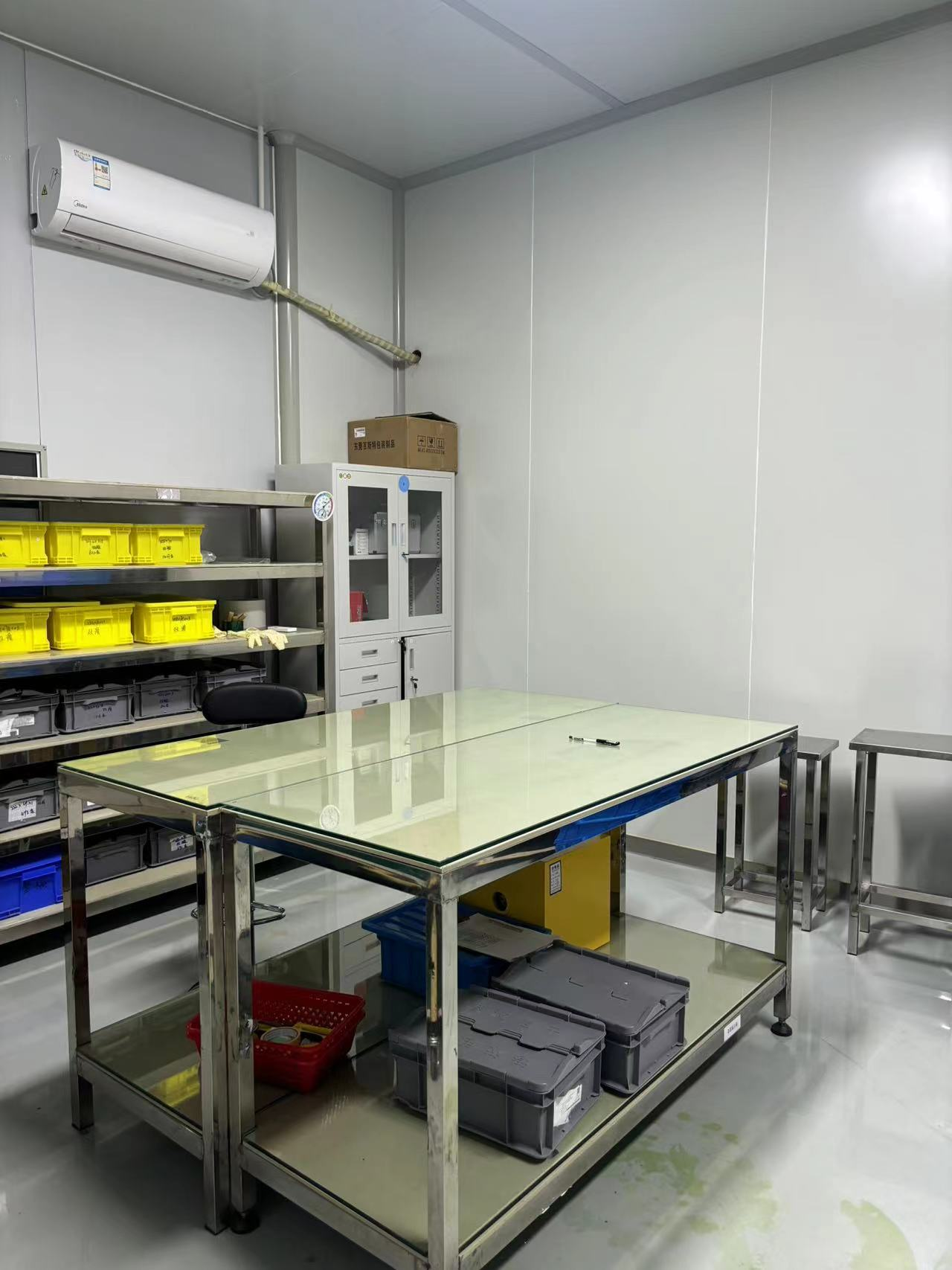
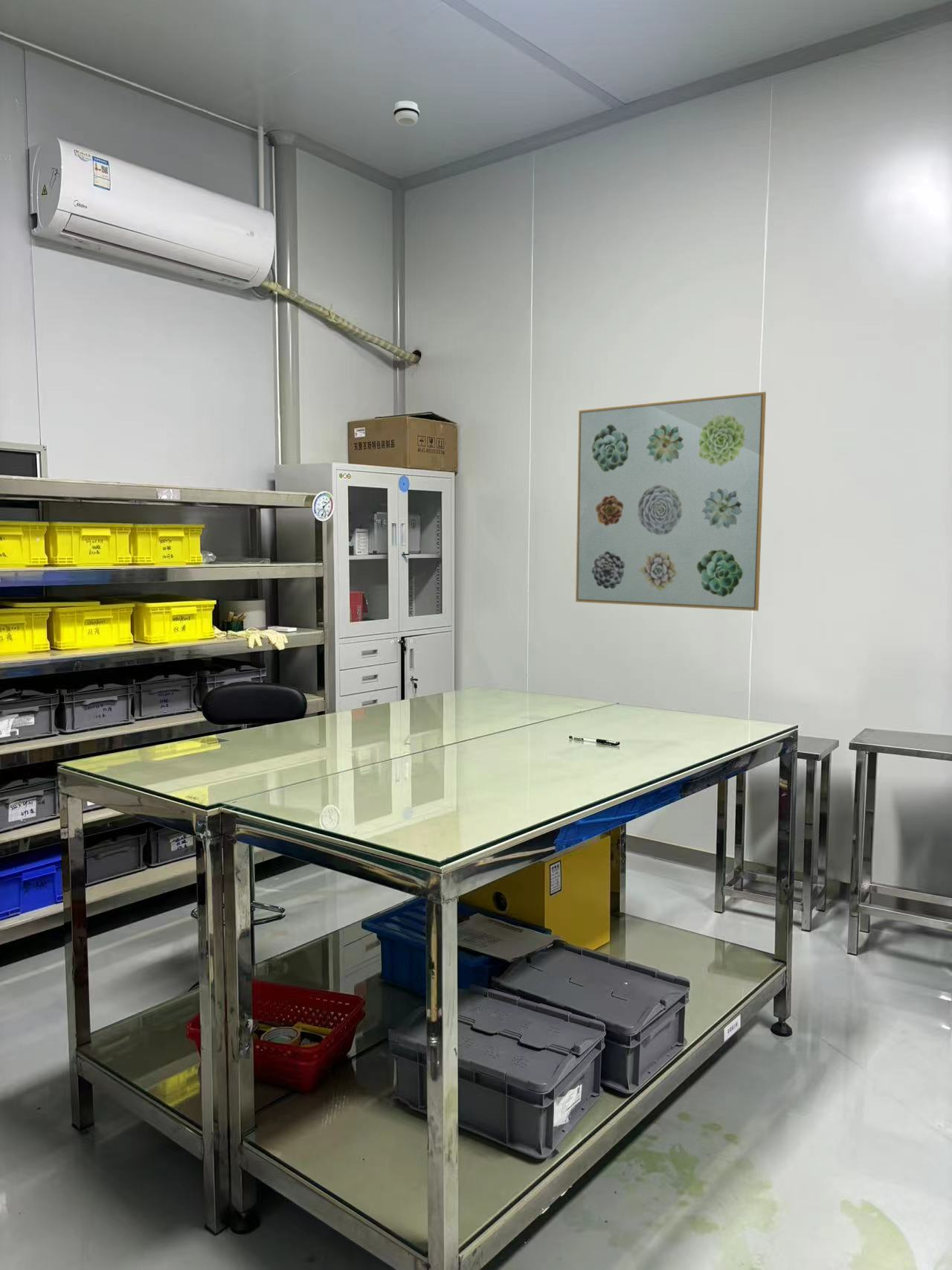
+ wall art (663, 504)
+ smoke detector (406, 113)
